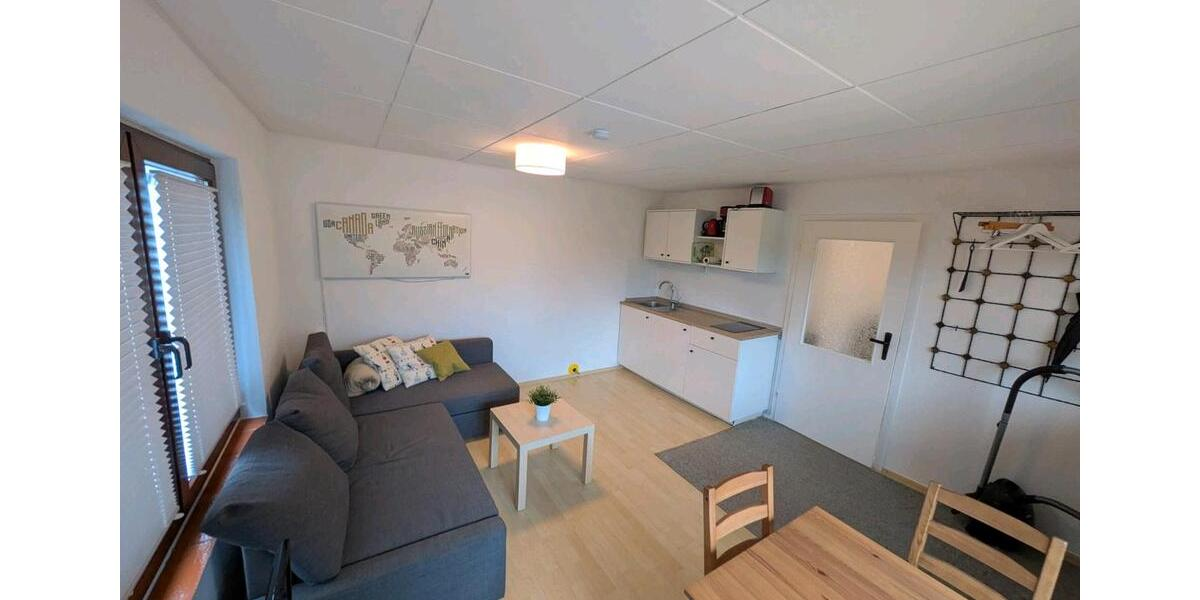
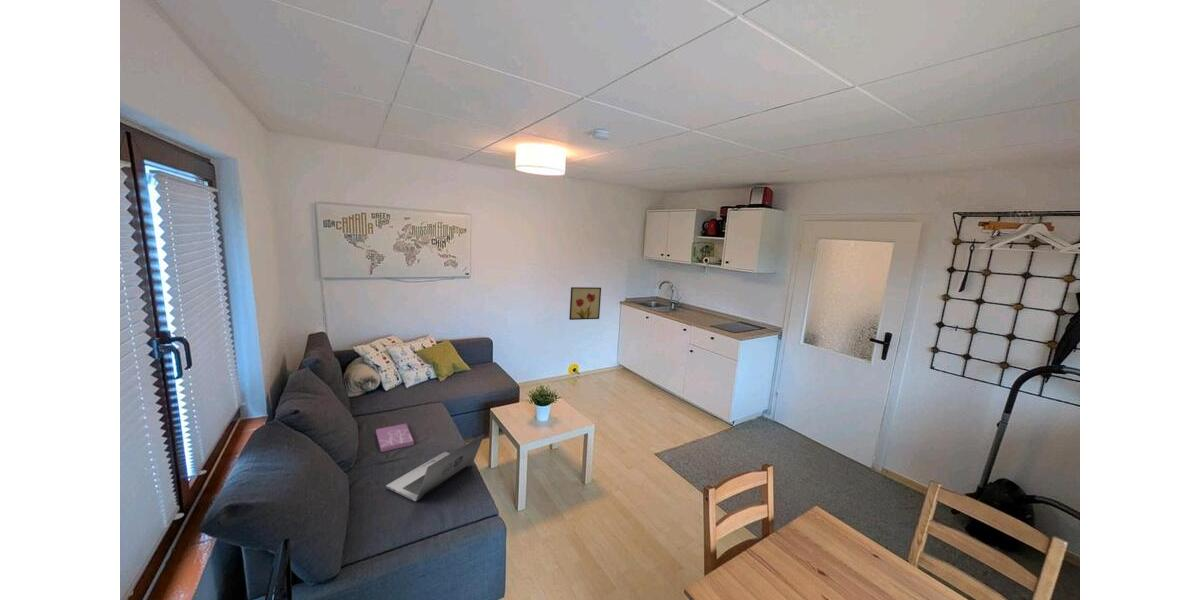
+ wall art (585, 303)
+ laptop (437, 460)
+ book (394, 436)
